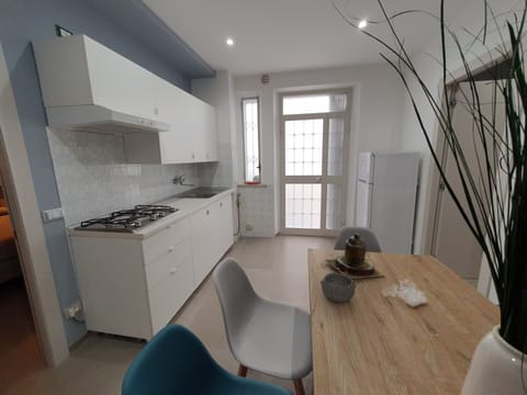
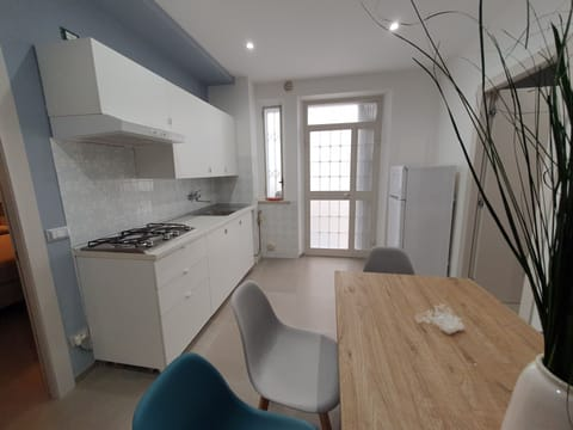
- bowl (337, 287)
- teapot (354, 251)
